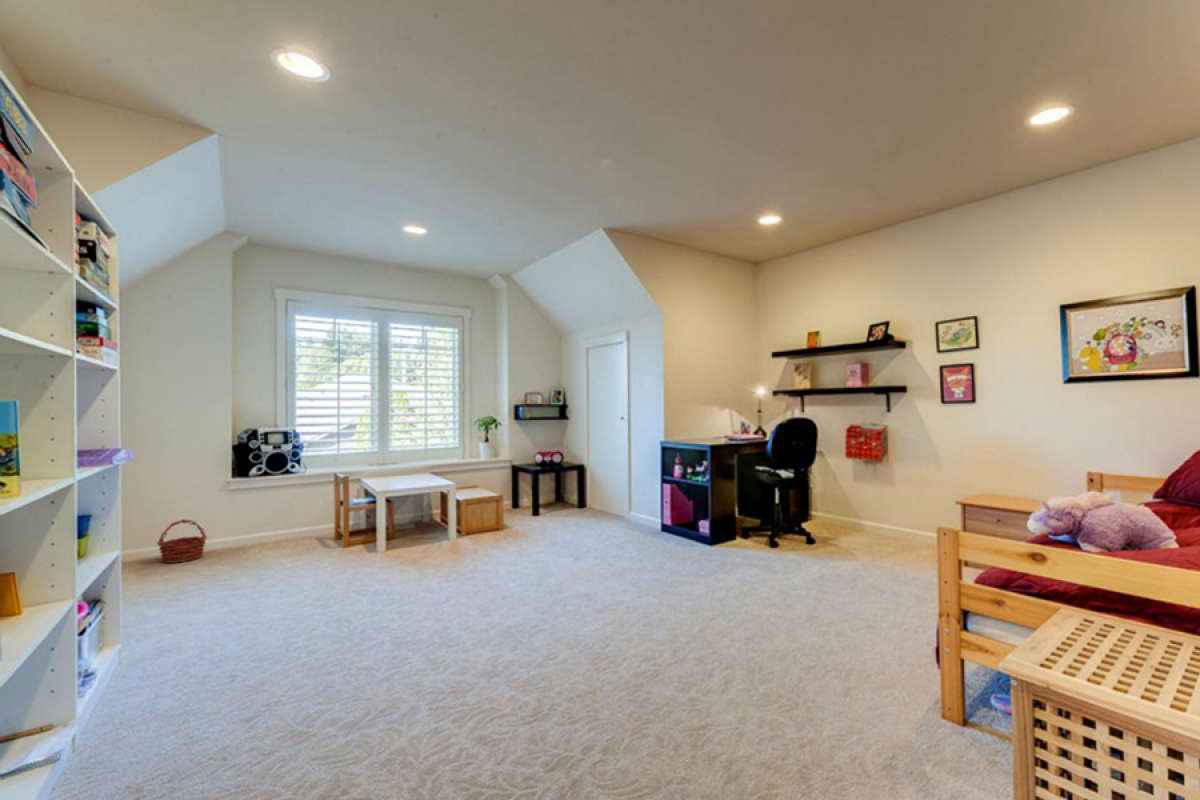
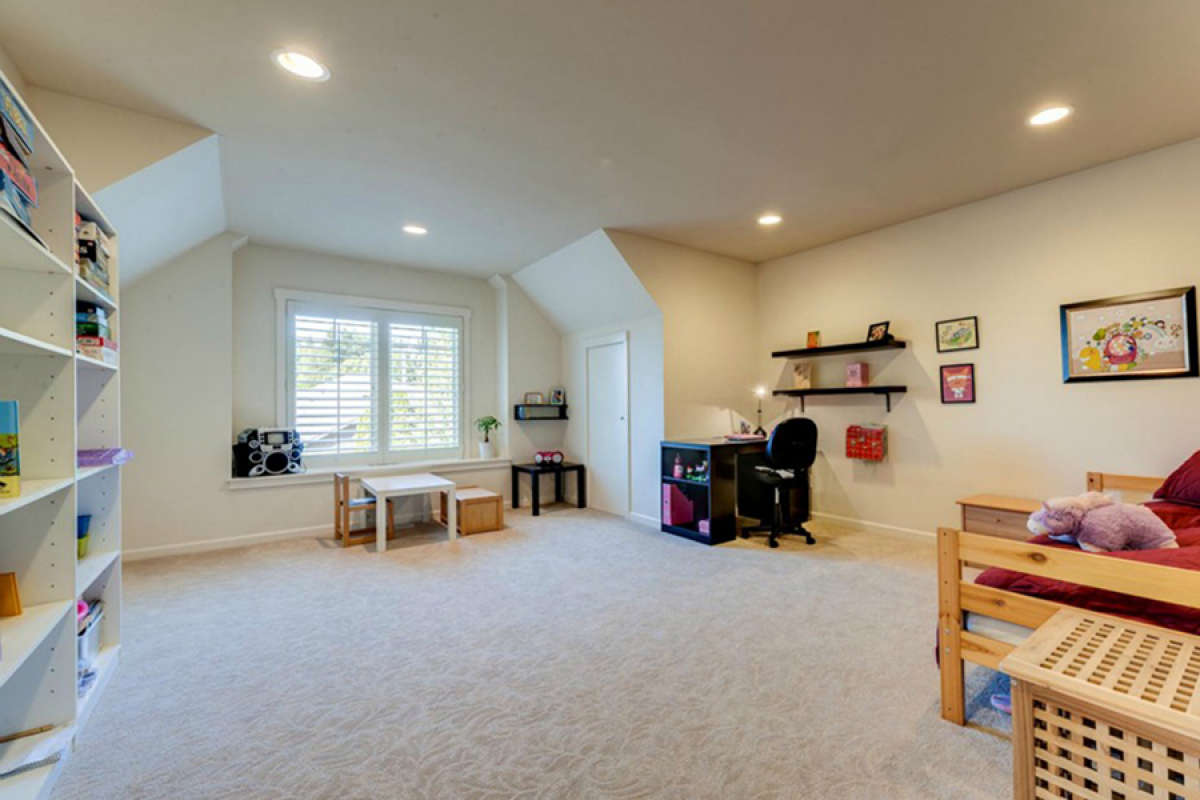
- basket (182, 539)
